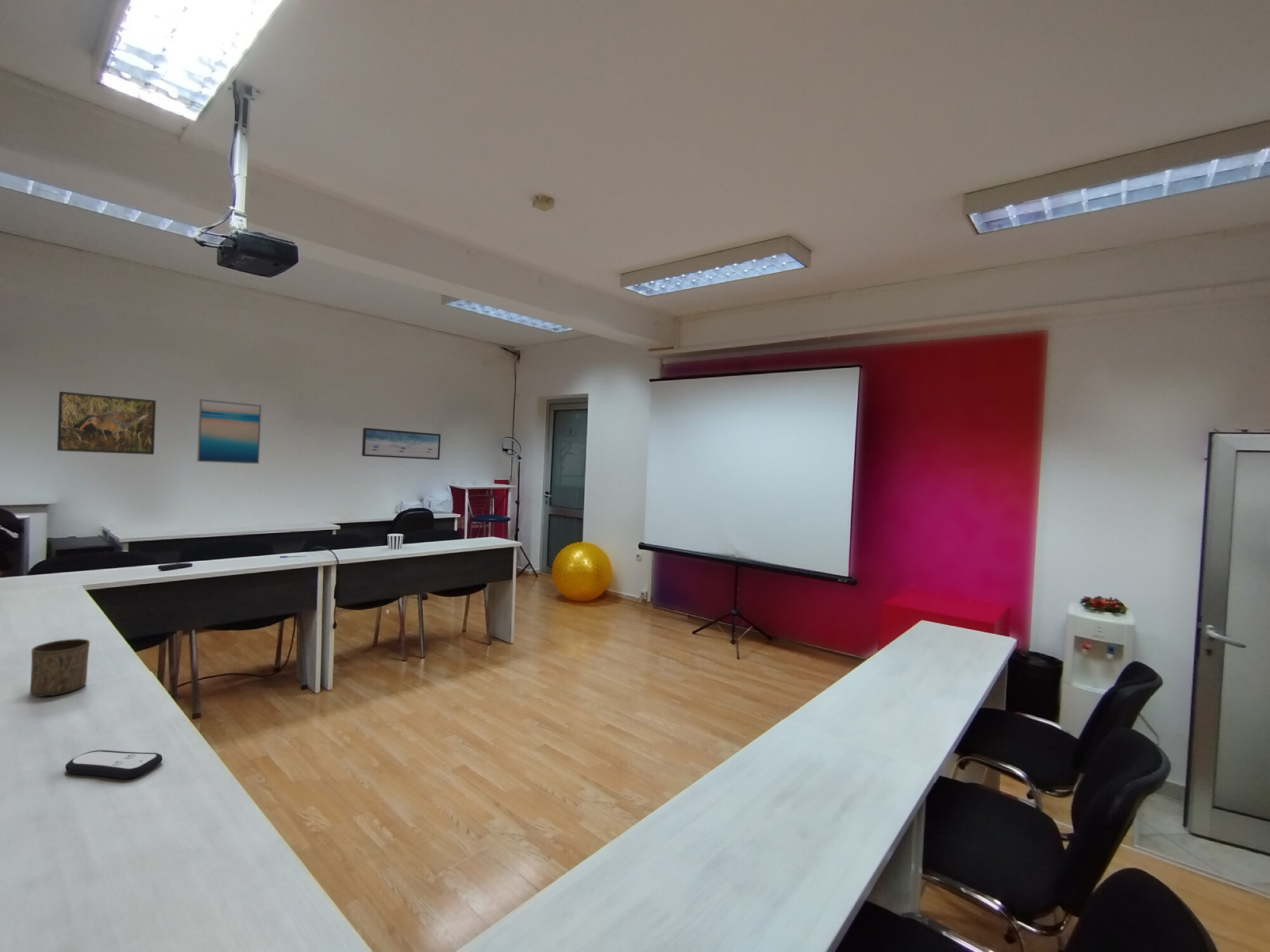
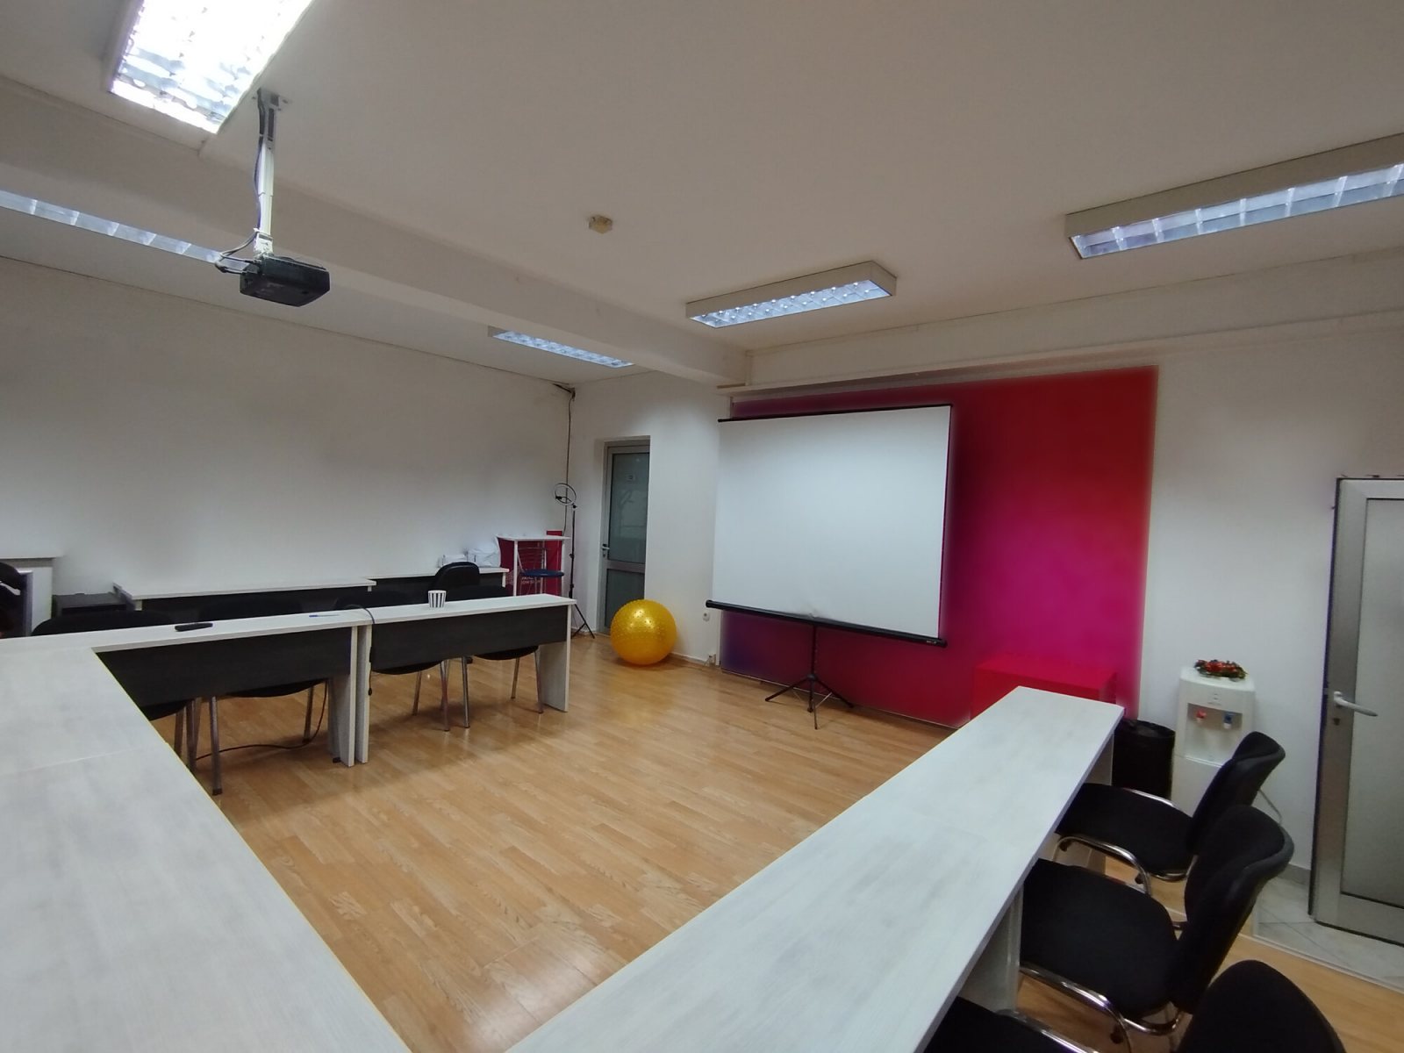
- remote control (113, 762)
- cup (60, 666)
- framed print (109, 424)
- wall art (402, 444)
- wall art (229, 432)
